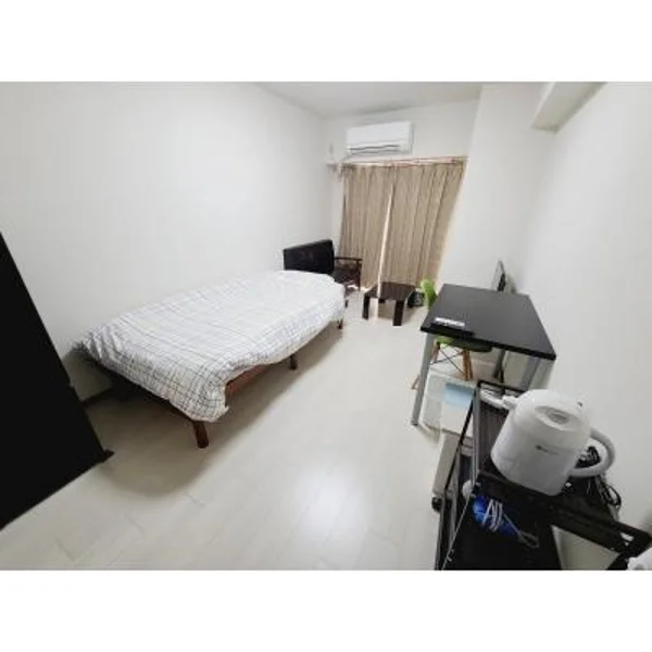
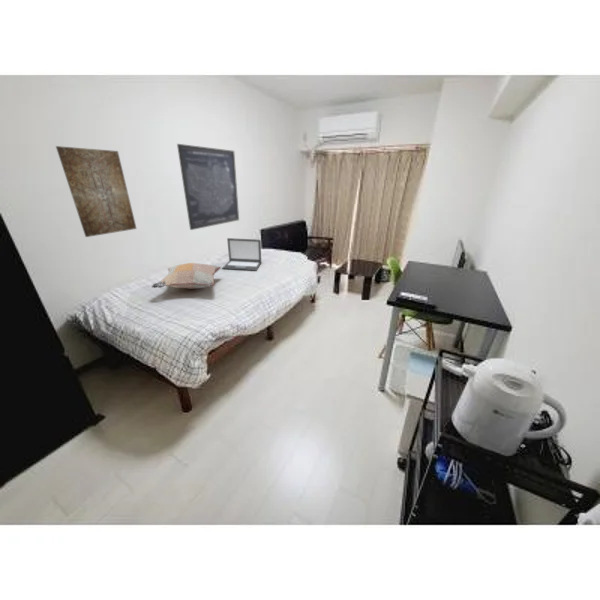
+ wall art (213, 188)
+ wall art (101, 193)
+ laptop (241, 254)
+ decorative pillow (189, 276)
